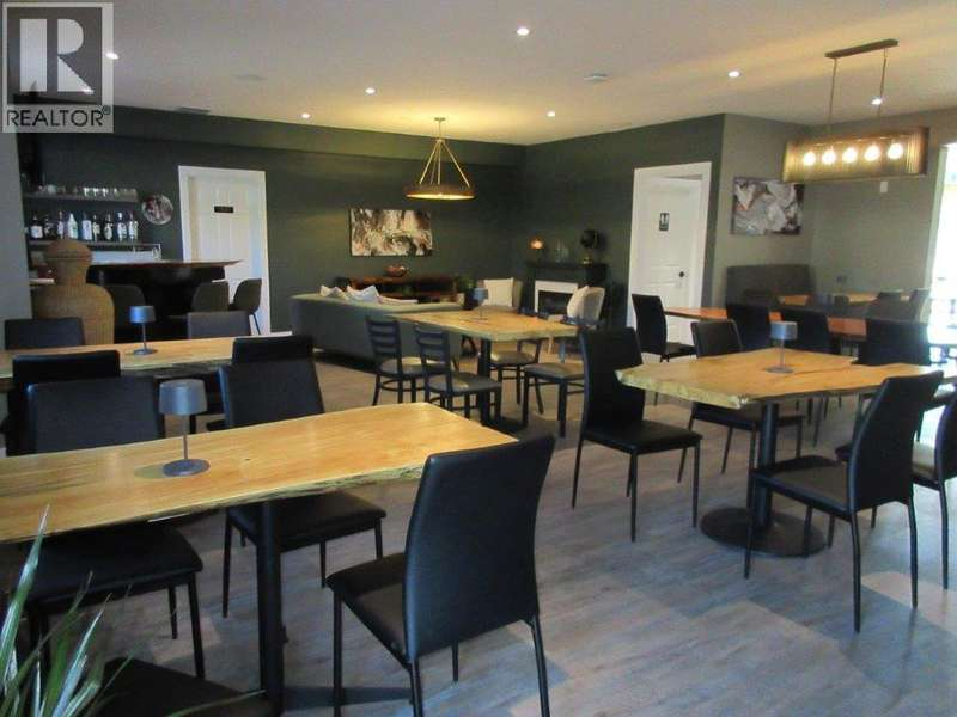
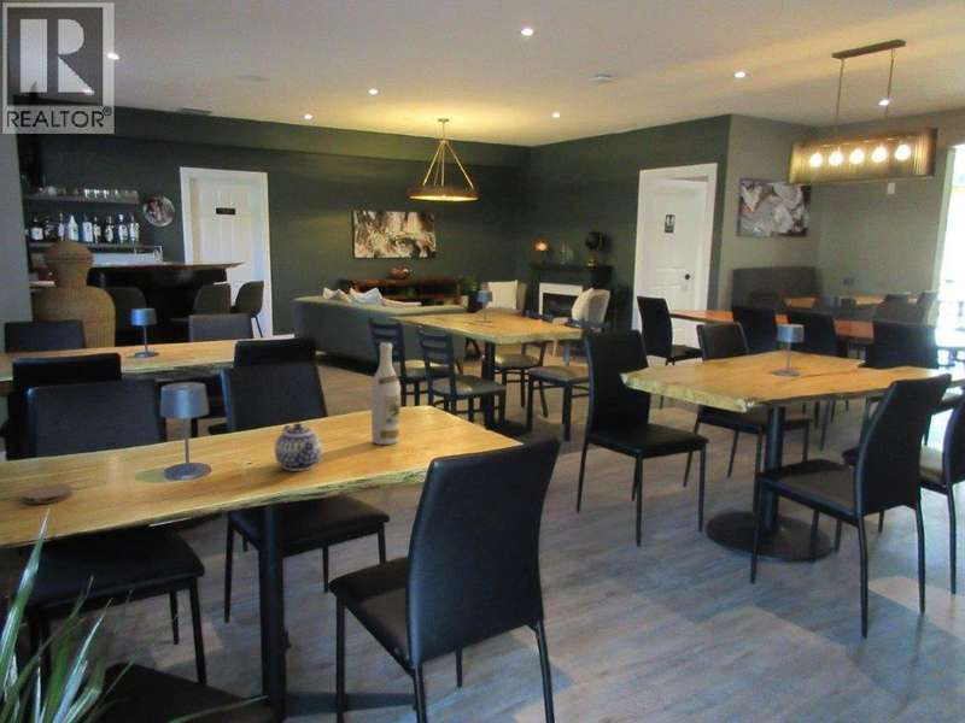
+ wine bottle (385, 393)
+ coaster (47, 493)
+ teapot (298, 445)
